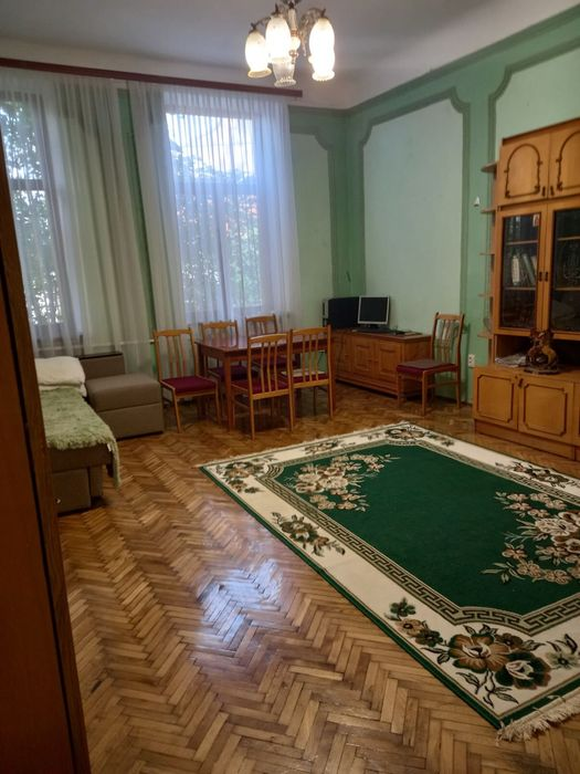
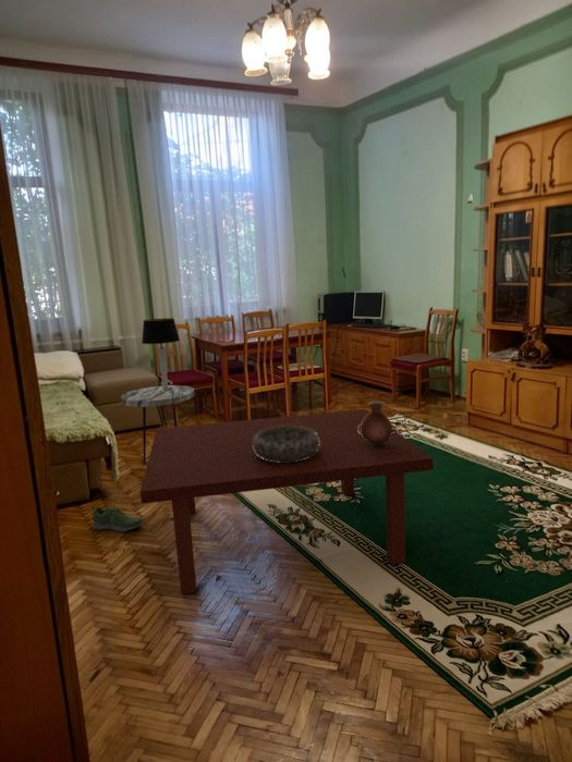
+ coffee table (278, 487)
+ vase (376, 423)
+ decorative bowl (285, 443)
+ side table (162, 427)
+ table lamp (161, 354)
+ shoe (117, 517)
